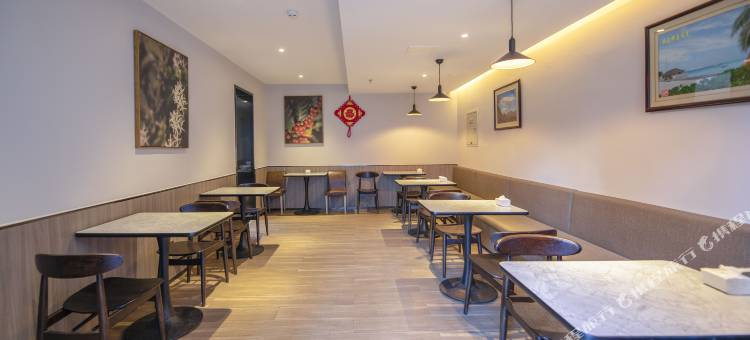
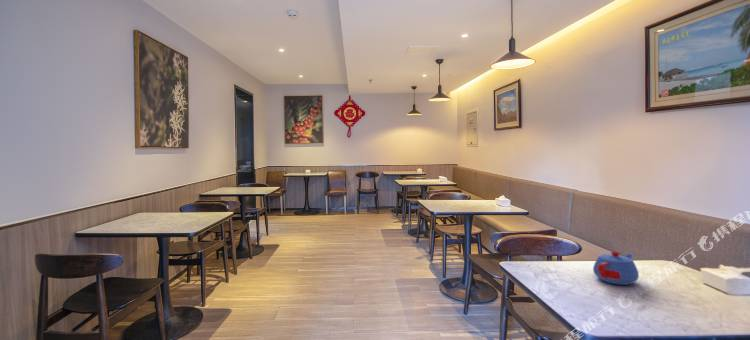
+ teapot (616, 266)
